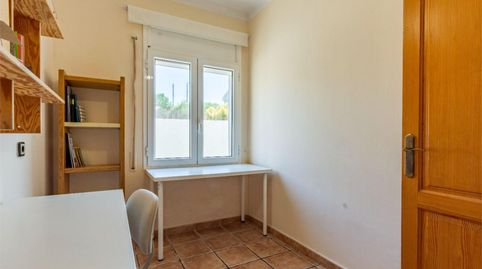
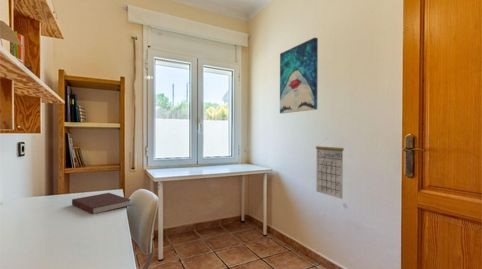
+ calendar (329, 165)
+ wall art (297, 79)
+ notebook (101, 202)
